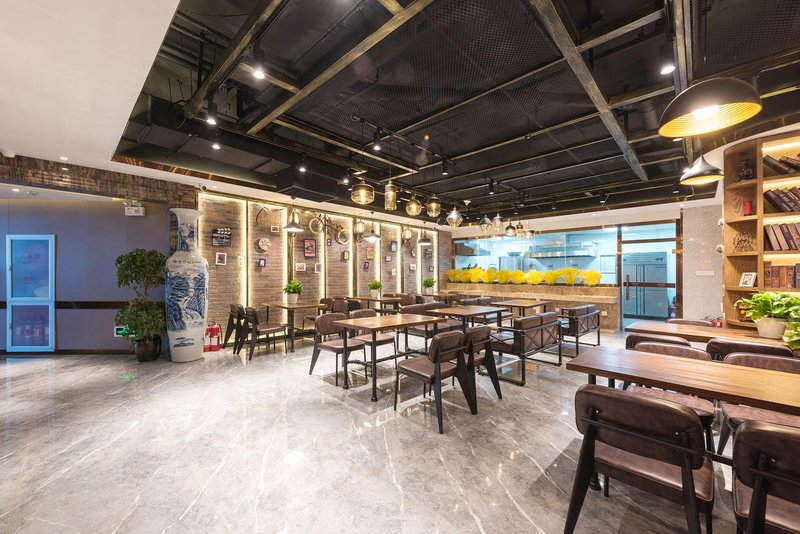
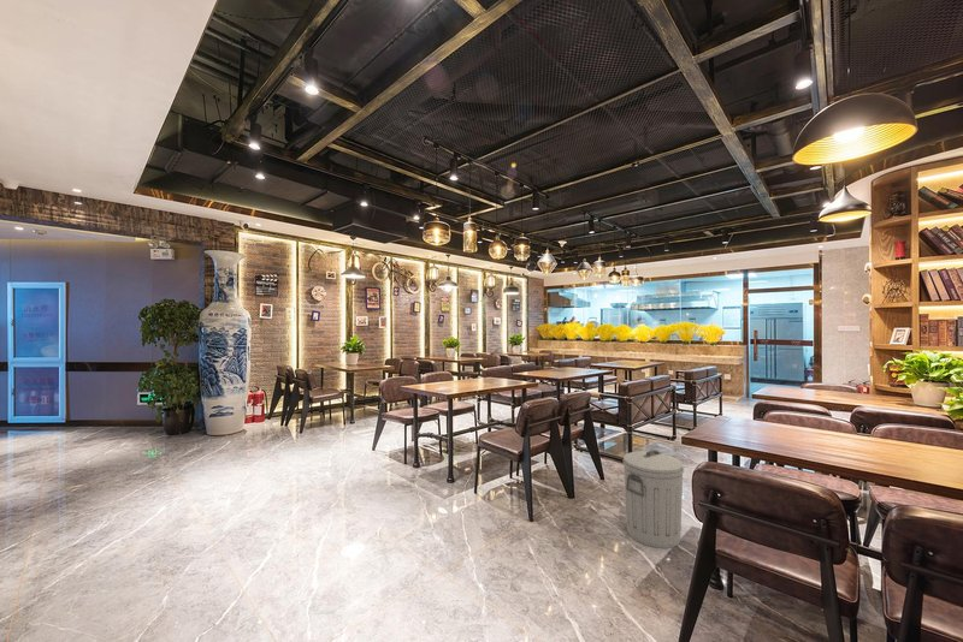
+ trash can (652, 492)
